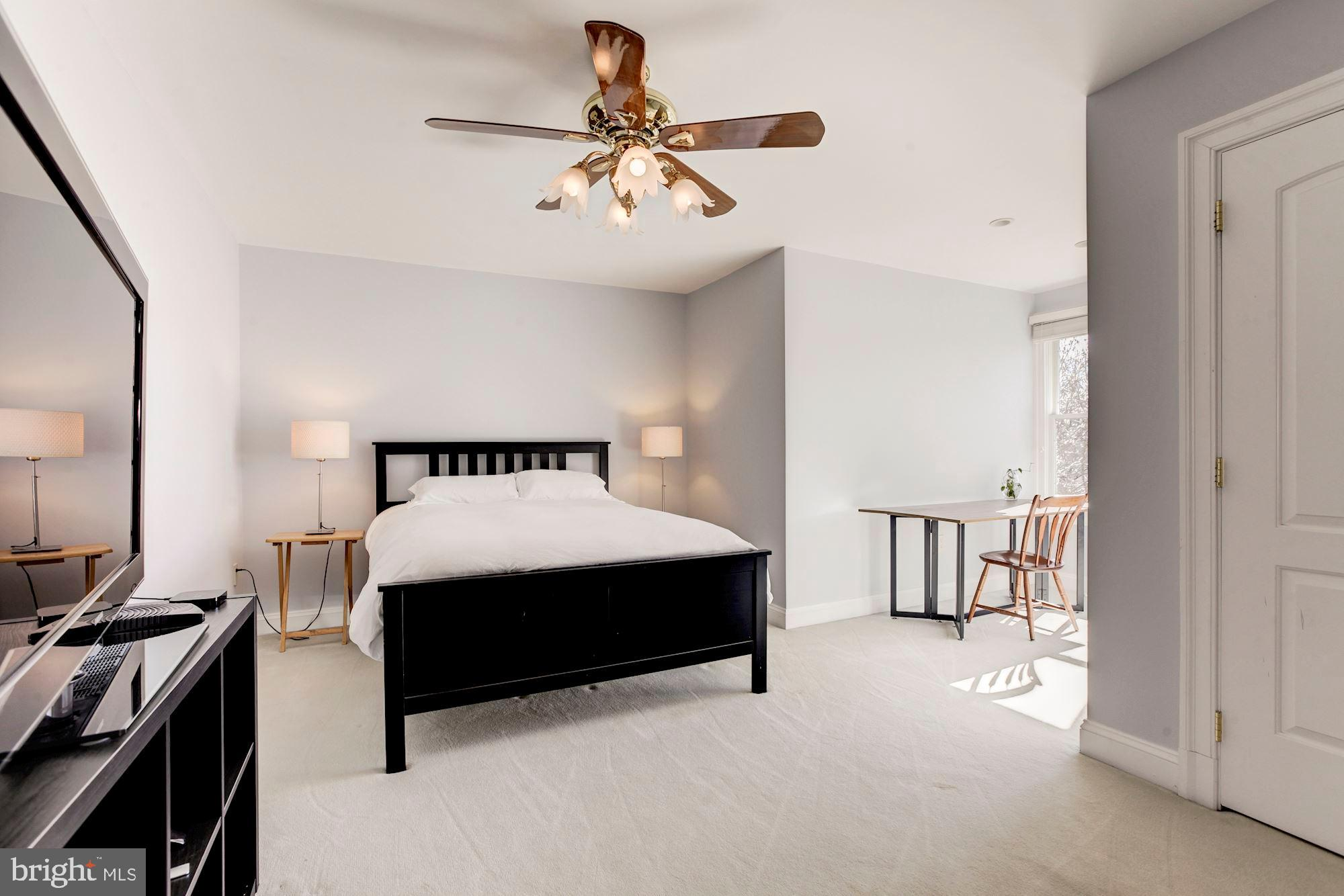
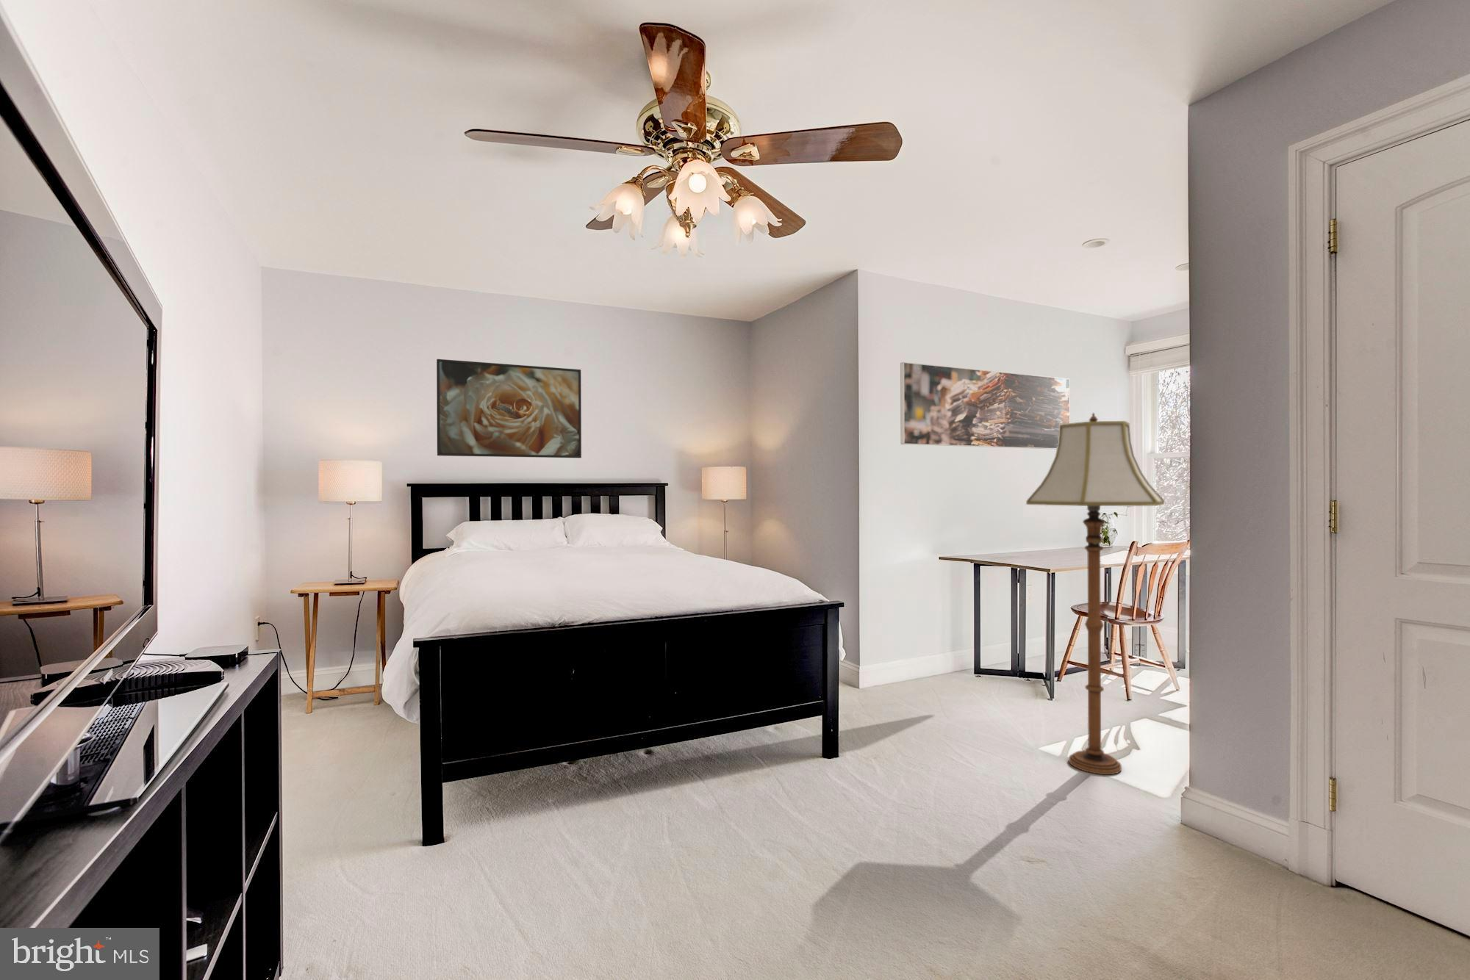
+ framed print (991, 409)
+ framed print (512, 410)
+ floor lamp (1095, 588)
